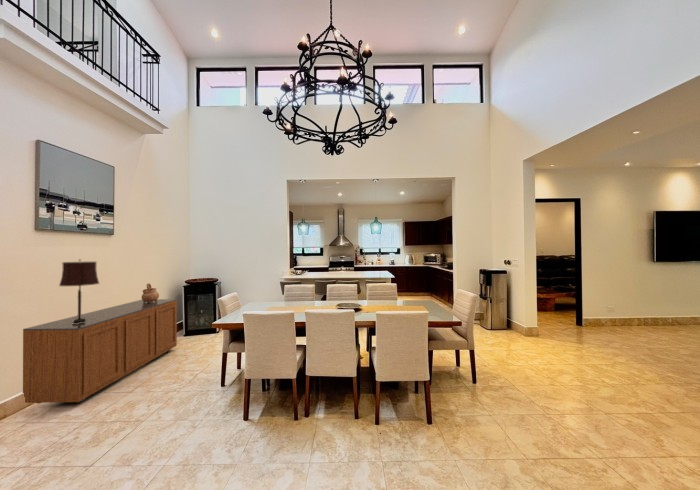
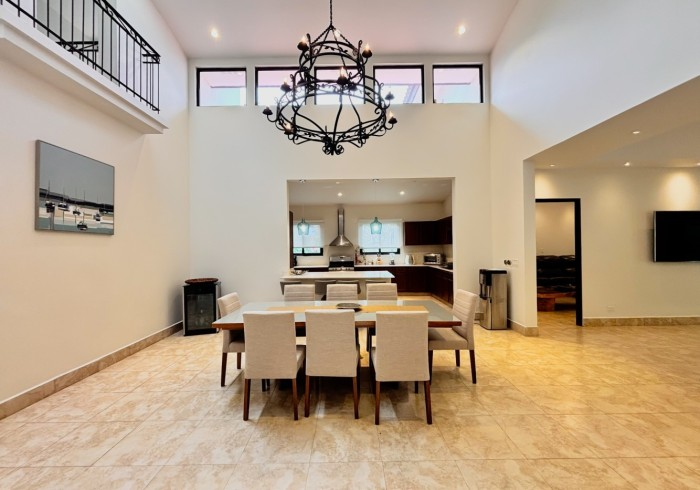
- ceramic vessel (150, 292)
- table lamp (79, 290)
- sideboard (117, 341)
